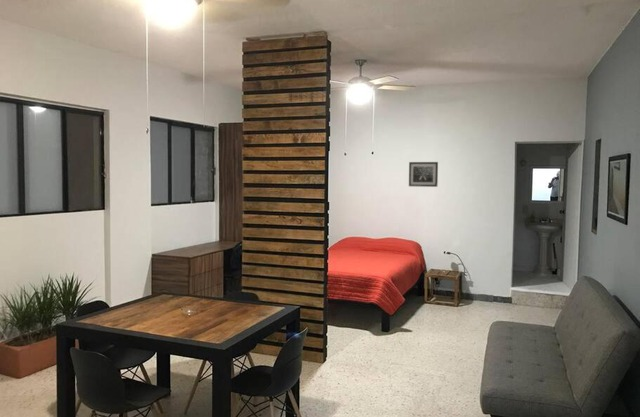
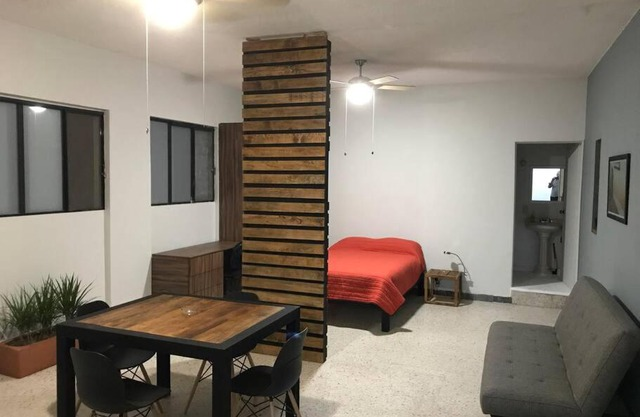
- wall art (423, 174)
